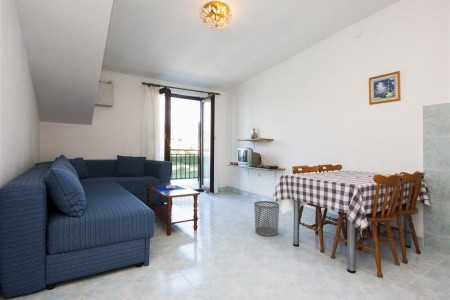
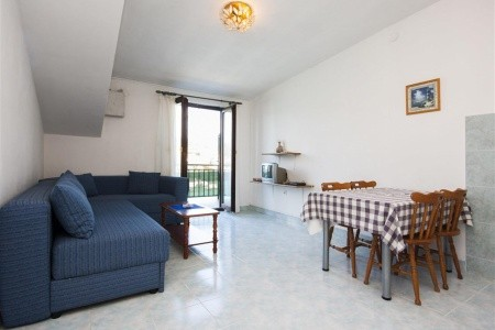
- waste bin (266, 217)
